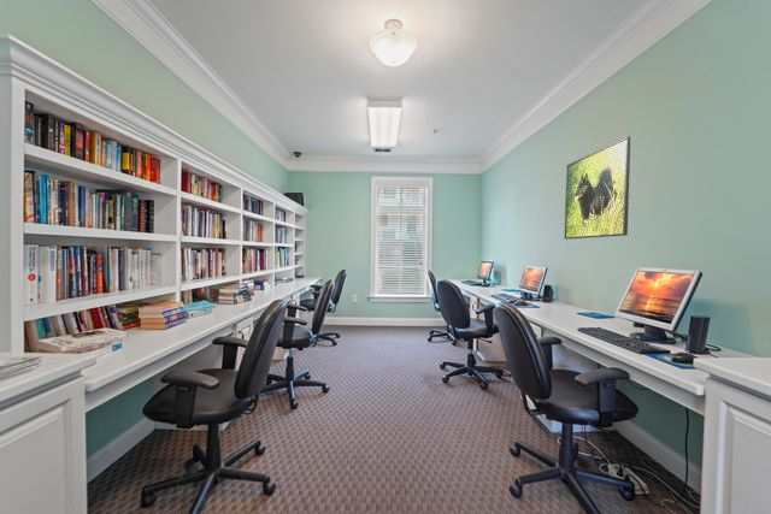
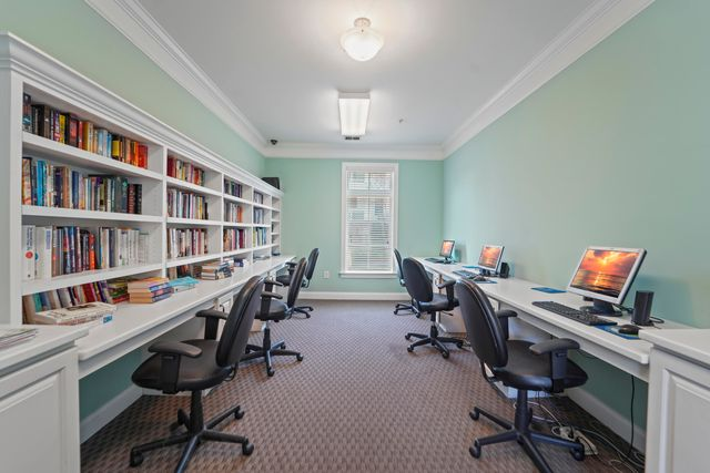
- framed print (592, 195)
